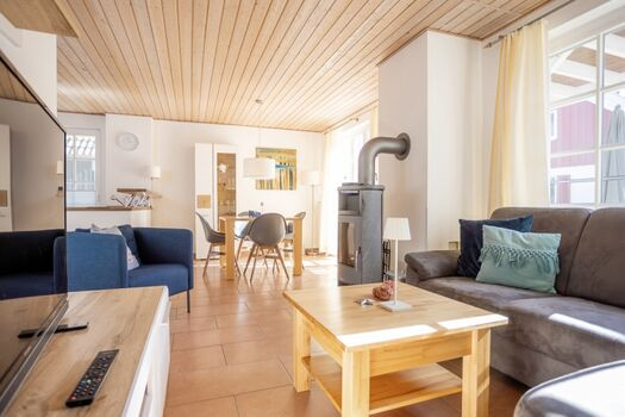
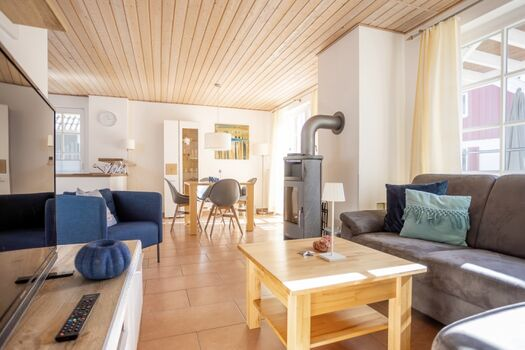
+ decorative bowl (104, 257)
